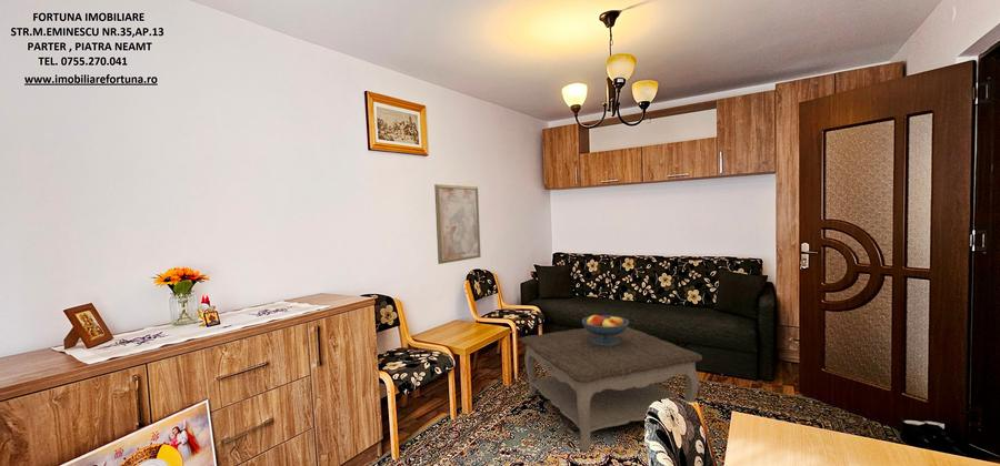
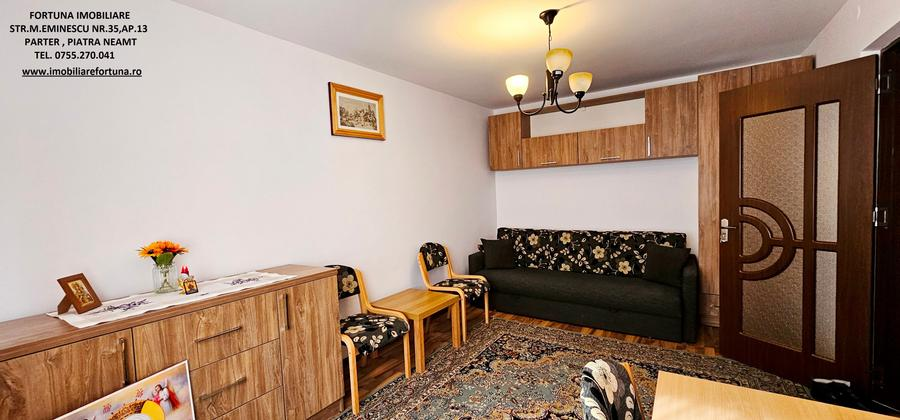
- fruit bowl (604, 327)
- wall art (459, 223)
- coffee table (603, 376)
